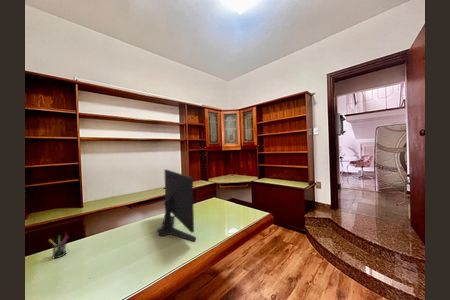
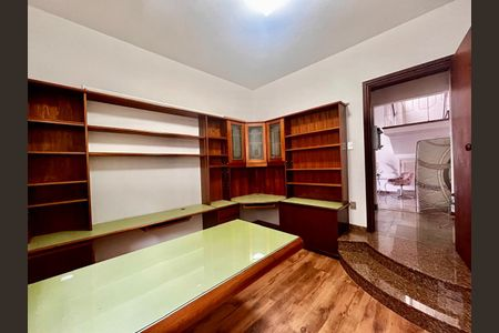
- computer monitor (170, 201)
- pen holder (60, 244)
